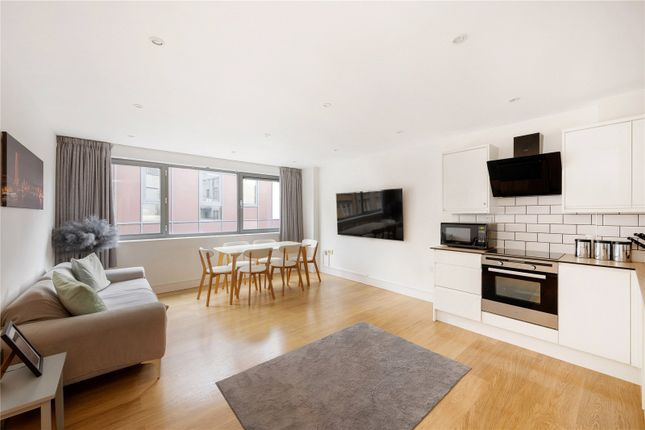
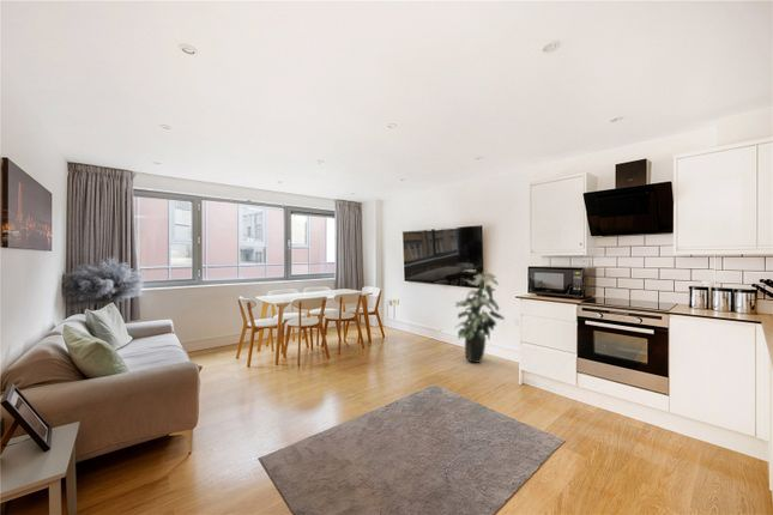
+ indoor plant (476, 314)
